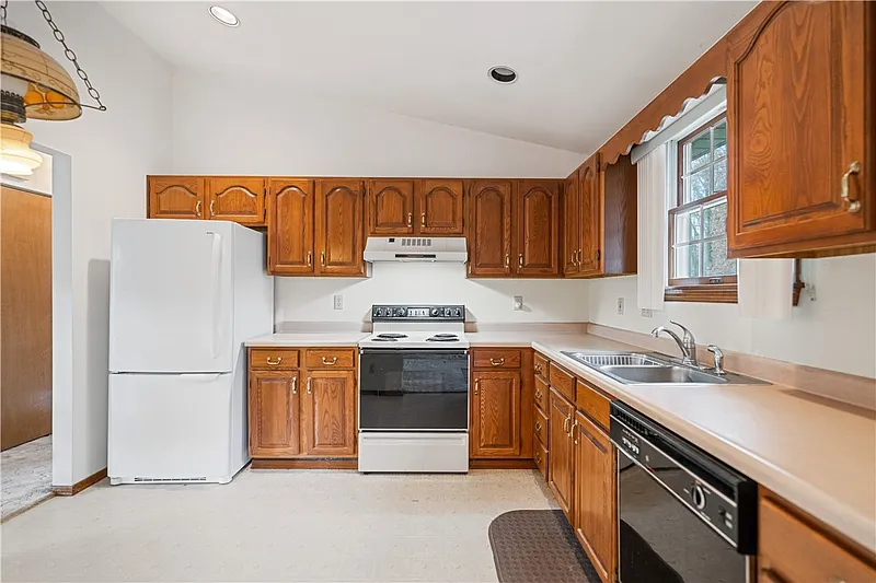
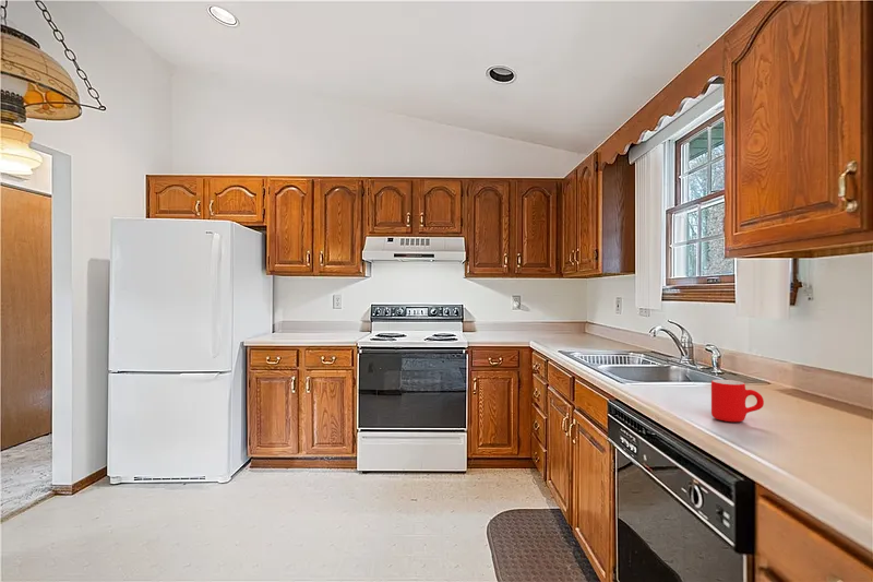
+ mug (737, 401)
